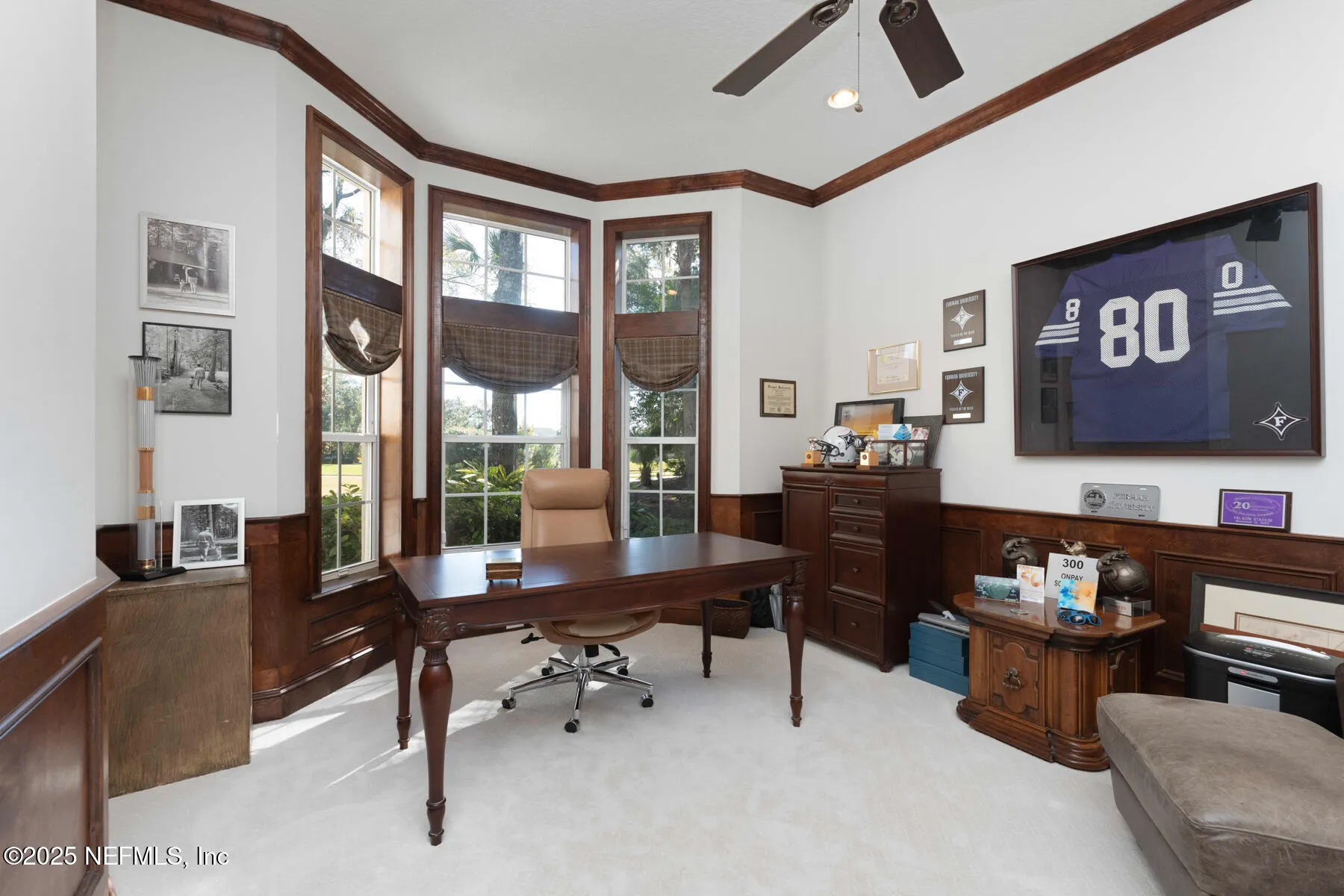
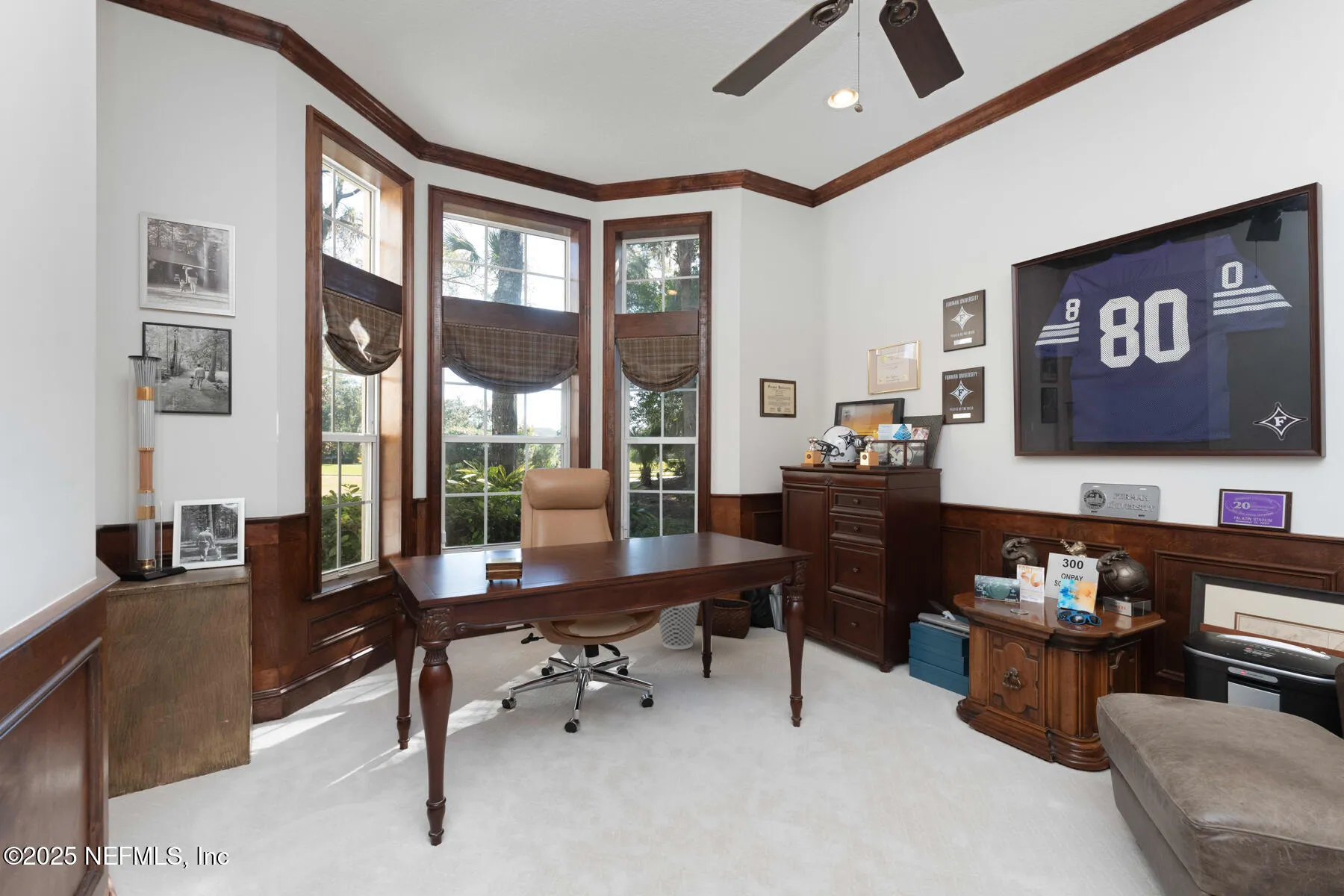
+ wastebasket (677, 621)
